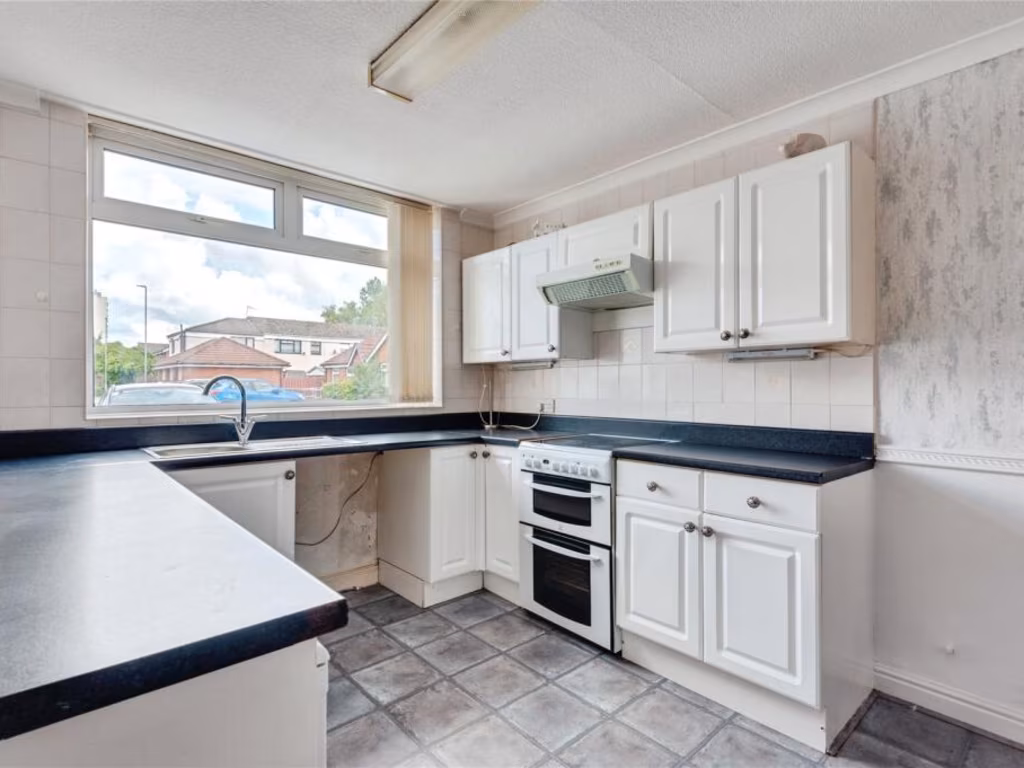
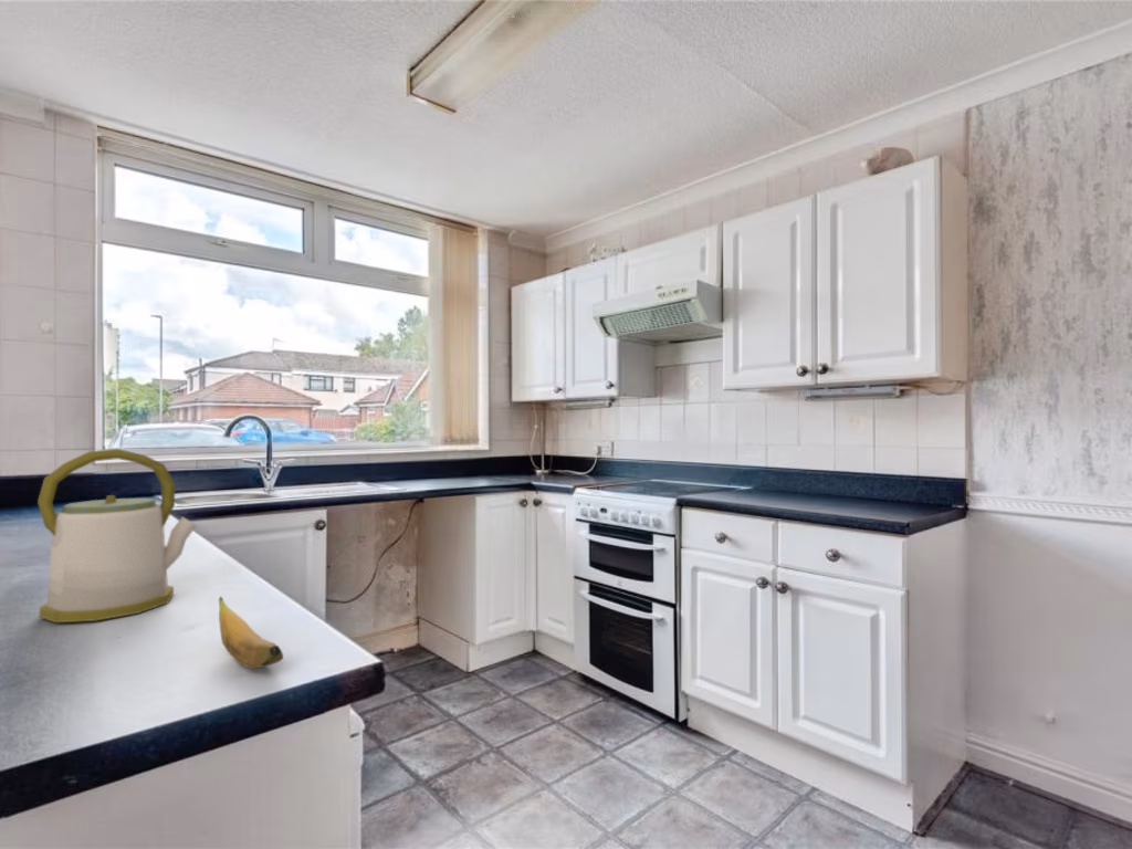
+ banana (247, 633)
+ kettle (123, 525)
